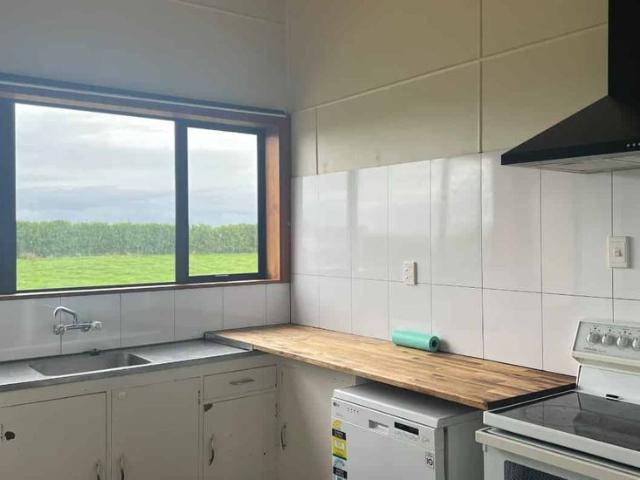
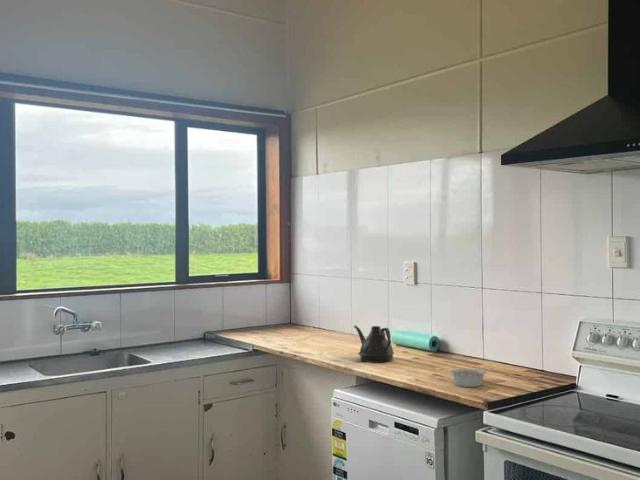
+ teapot (372, 342)
+ legume (469, 376)
